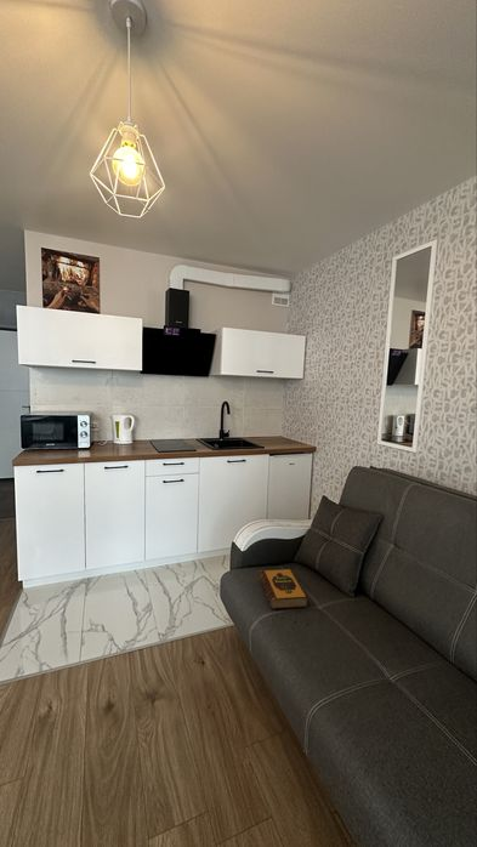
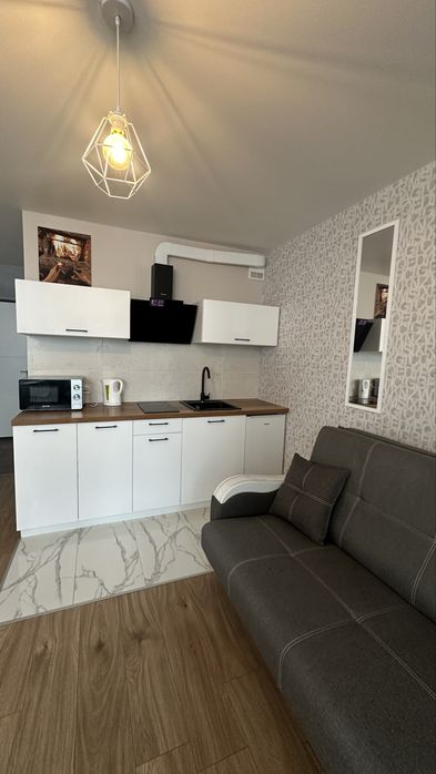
- hardback book (280, 587)
